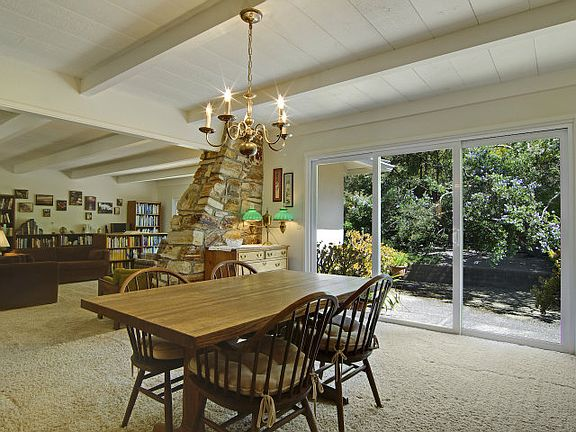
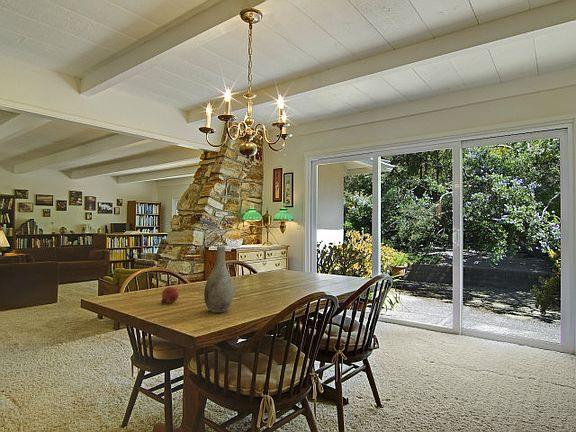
+ fruit (169, 295)
+ vase (219, 278)
